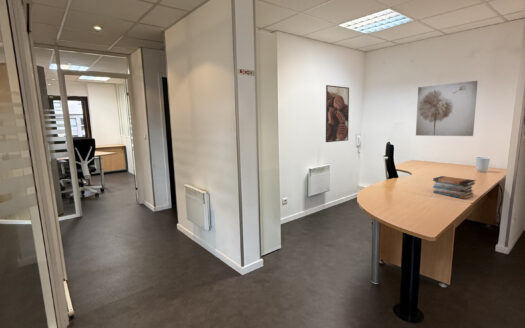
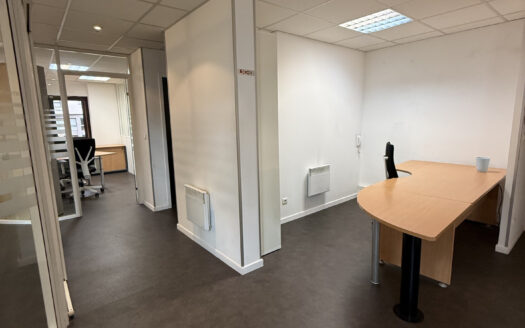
- wall art (444, 110)
- book stack (453, 186)
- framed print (337, 114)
